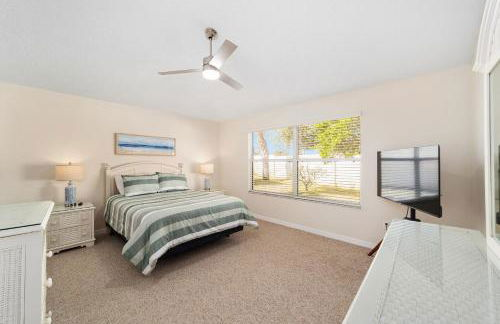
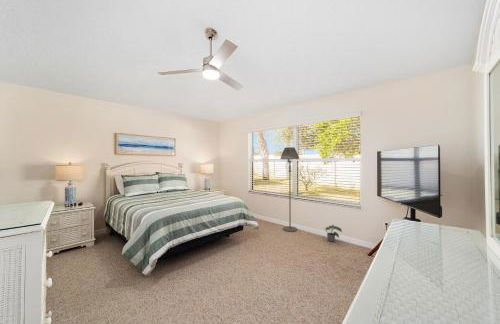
+ floor lamp (289, 188)
+ potted plant (332, 233)
